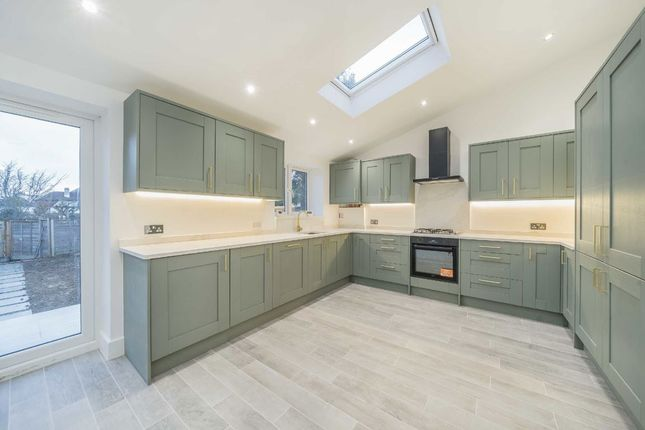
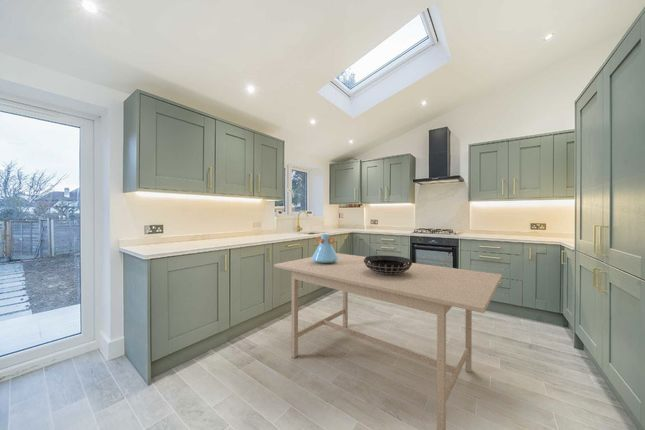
+ dining table (381, 300)
+ vase (325, 248)
+ decorative bowl (387, 265)
